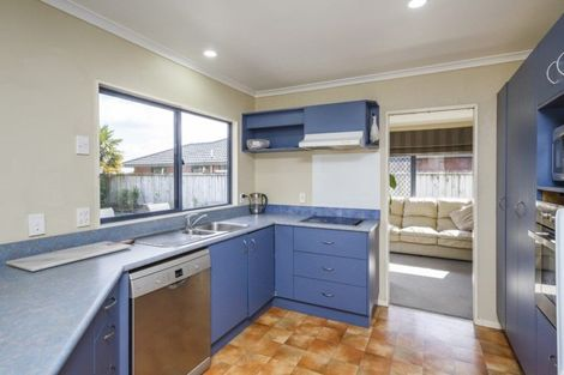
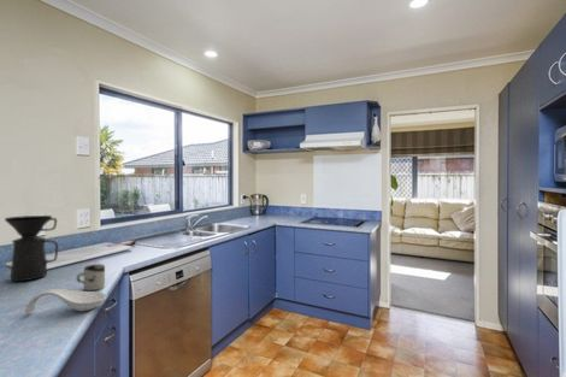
+ coffee maker (29, 247)
+ cup (90, 277)
+ spoon rest (67, 299)
